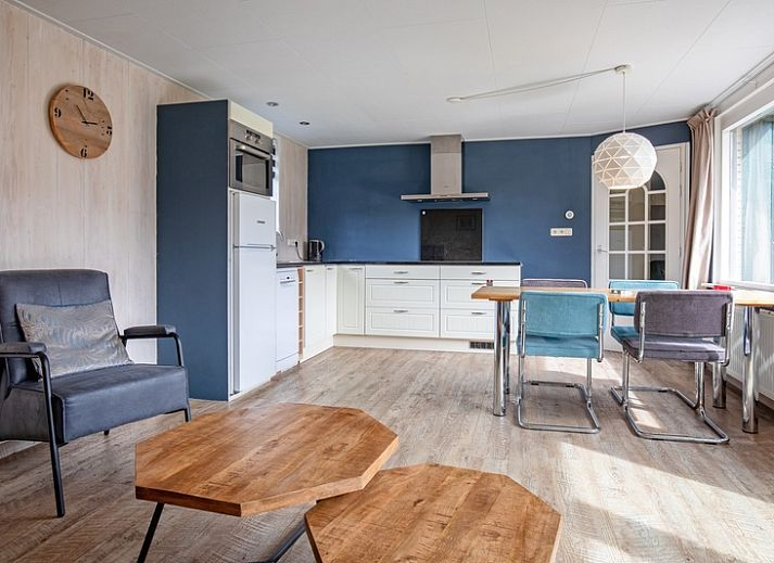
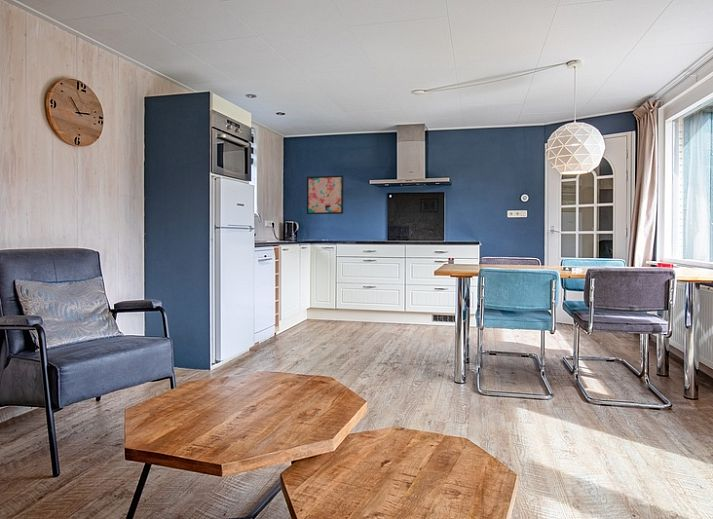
+ wall art (324, 195)
